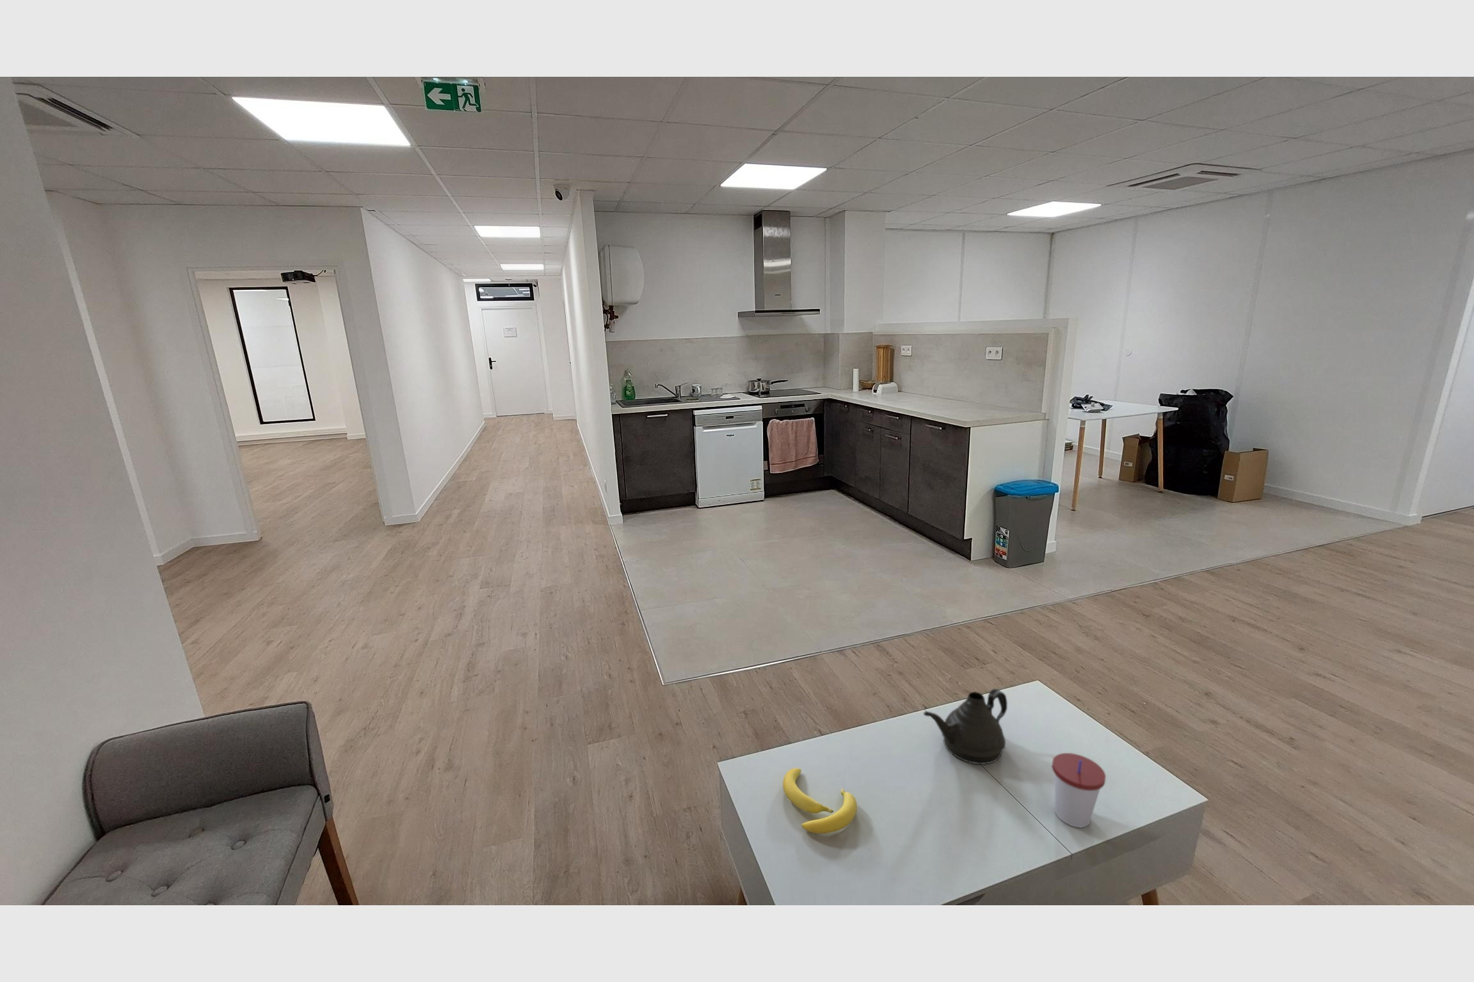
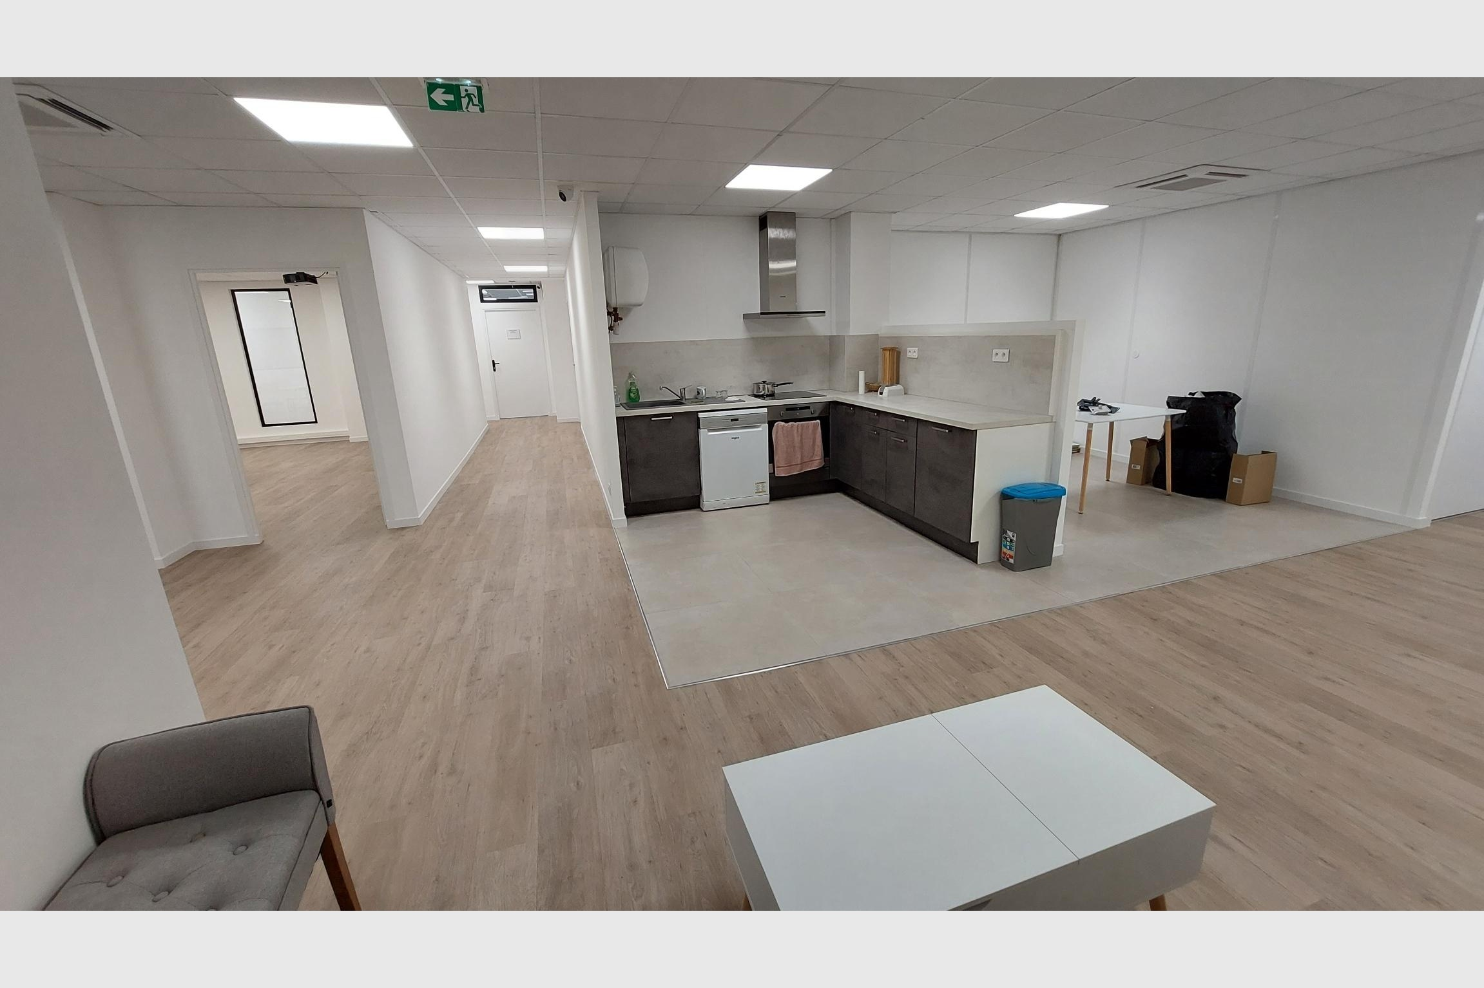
- banana (814, 800)
- cup (1076, 786)
- teapot (963, 723)
